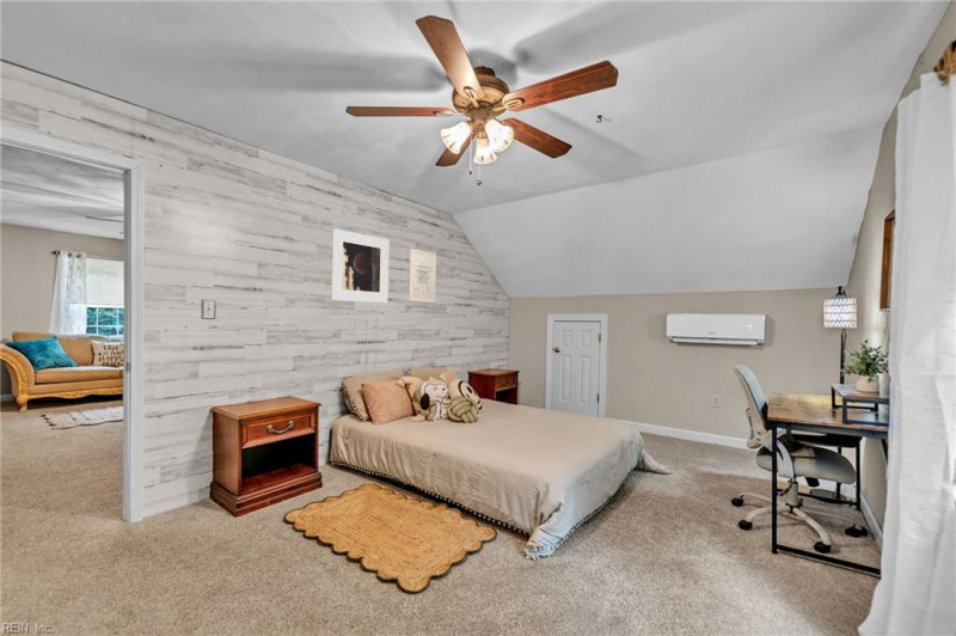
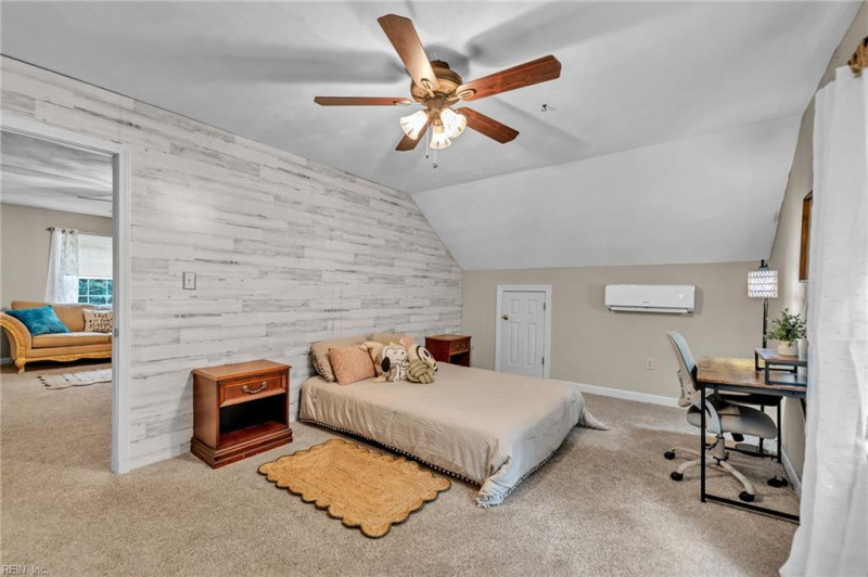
- wall art (423, 276)
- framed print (361, 268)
